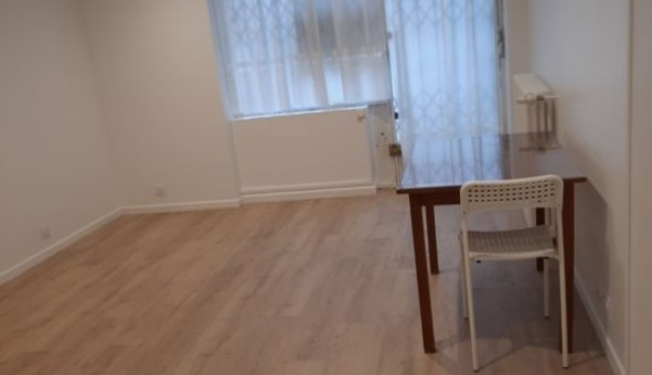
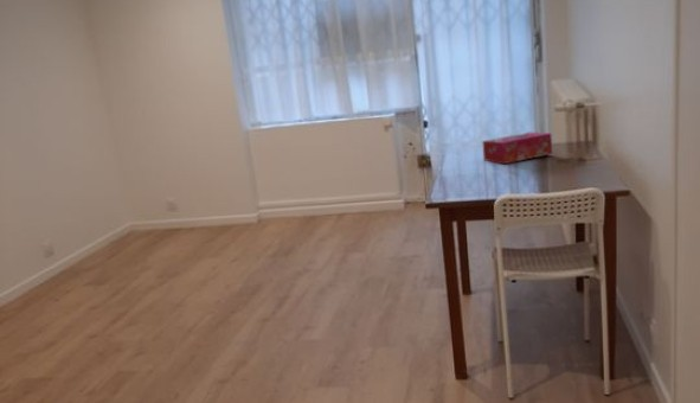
+ tissue box (516, 147)
